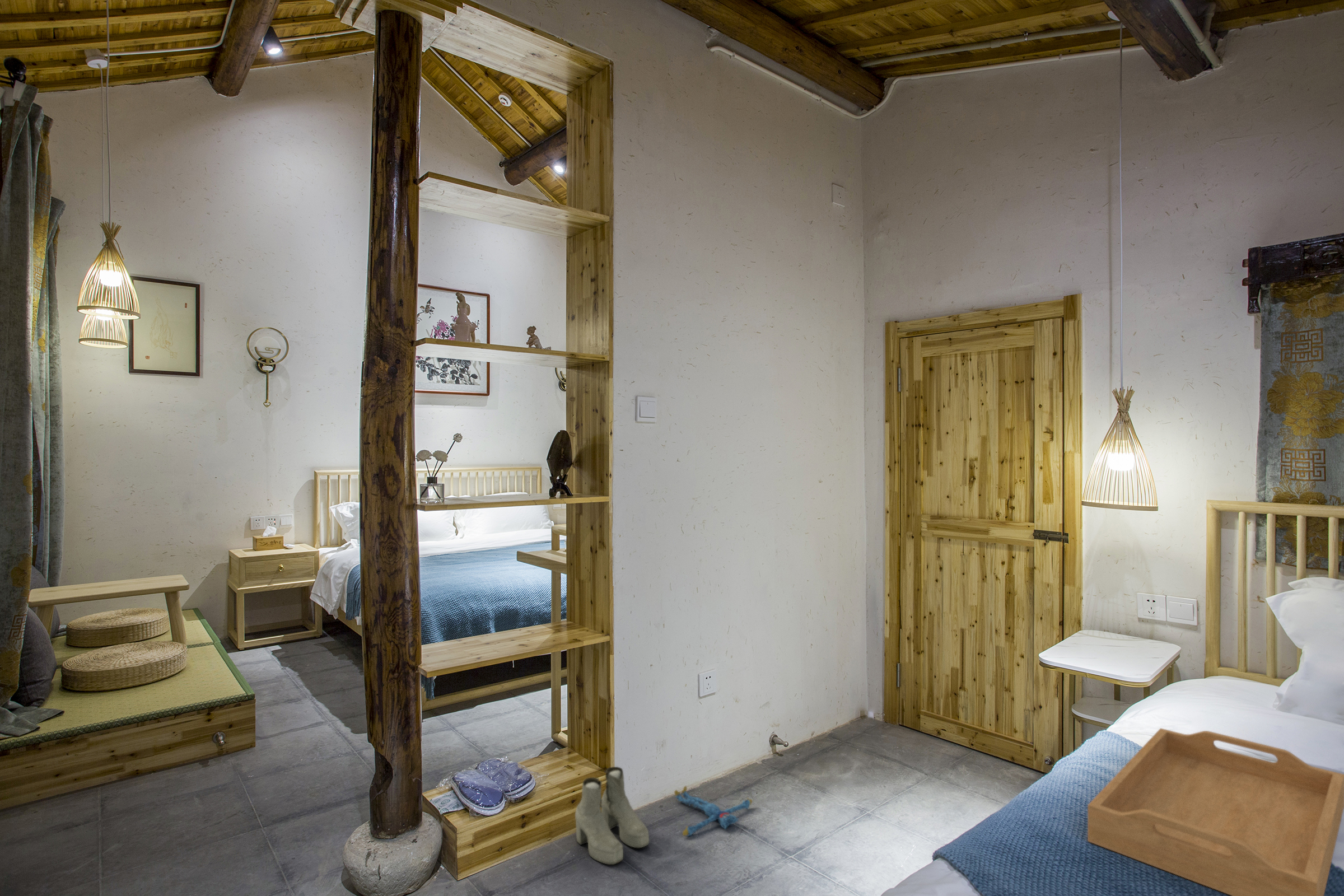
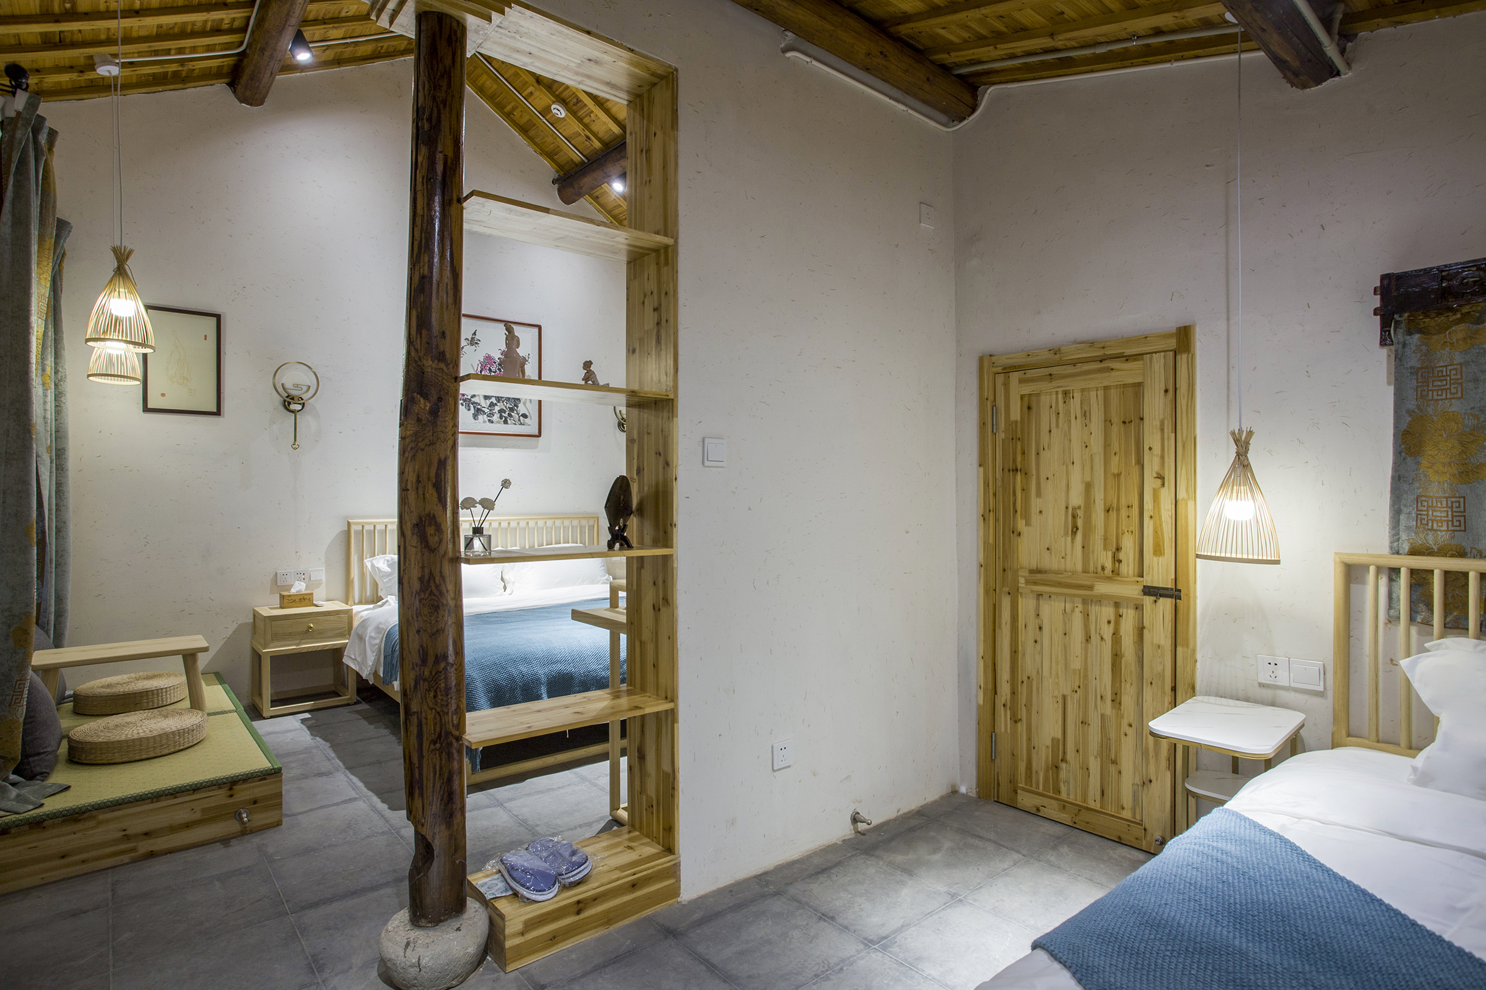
- plush toy (705, 806)
- boots (612, 811)
- serving tray (1221, 801)
